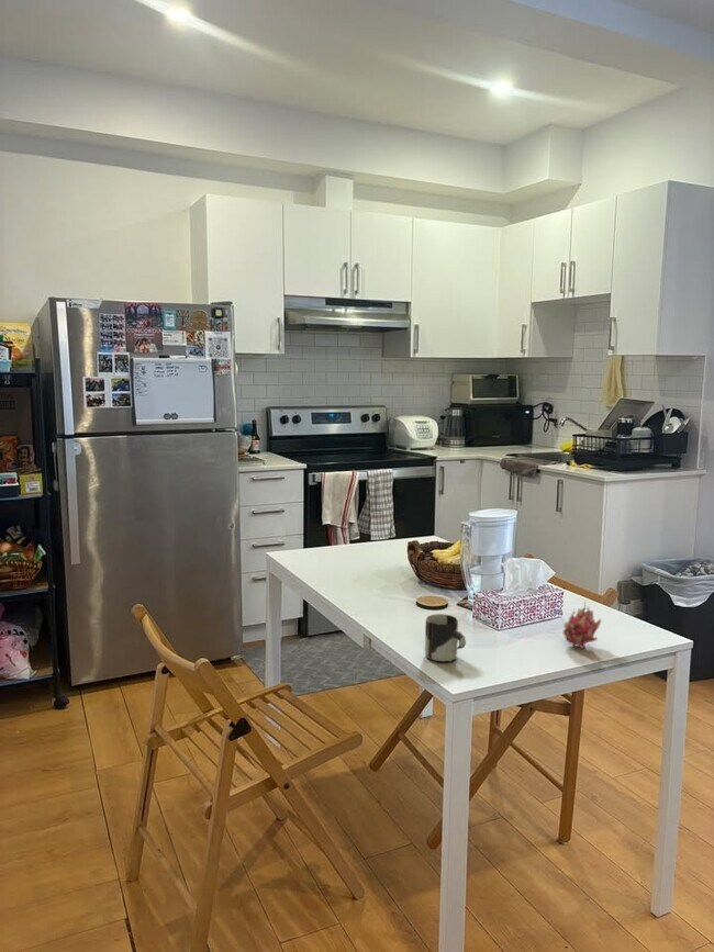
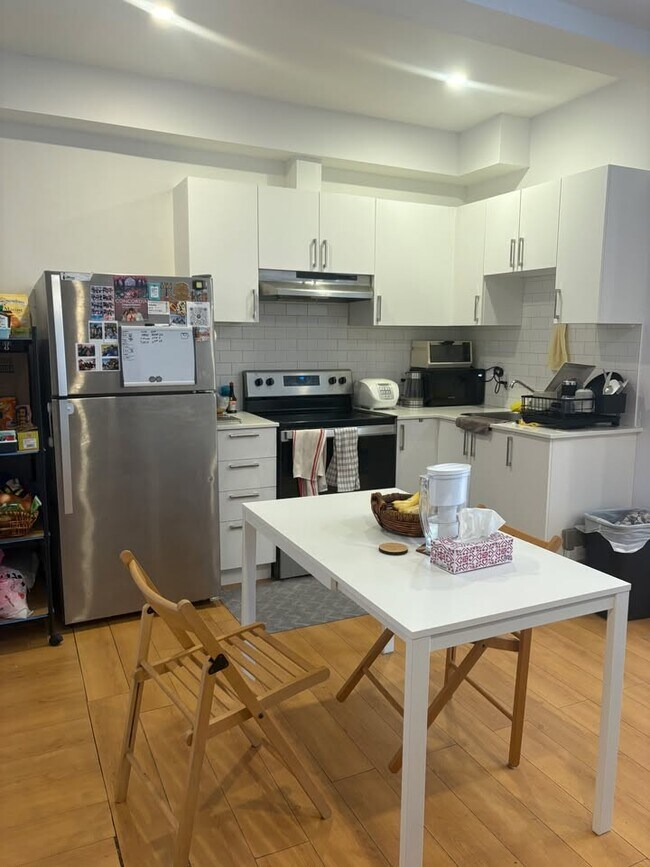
- cup (446, 639)
- fruit (580, 624)
